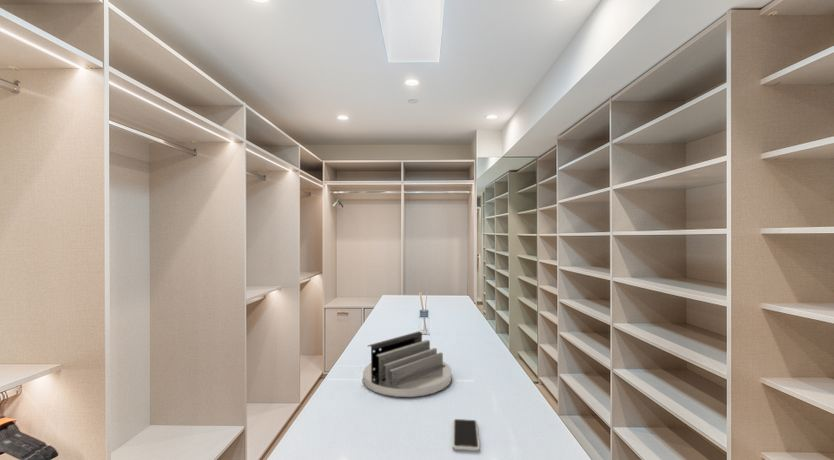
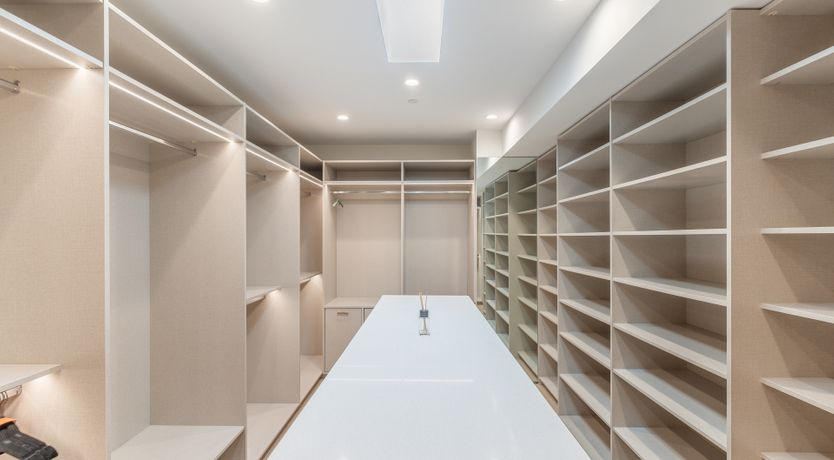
- smartphone (465, 433)
- desk organizer (407, 359)
